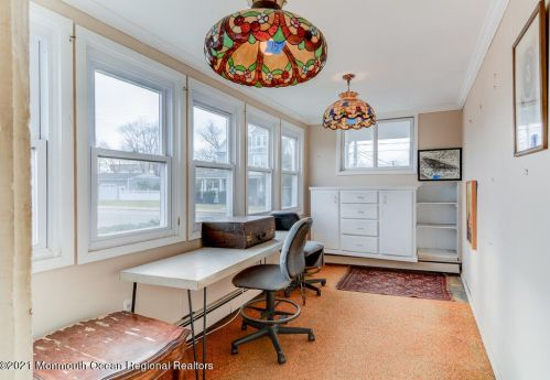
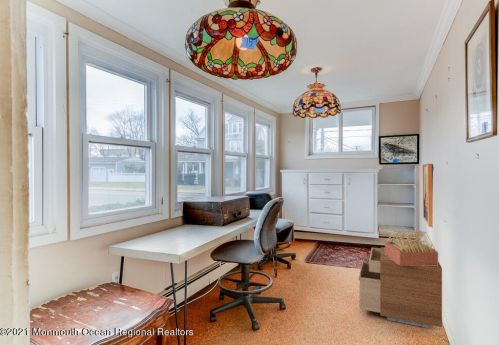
+ filing cabinet (396, 282)
+ architectural model (409, 245)
